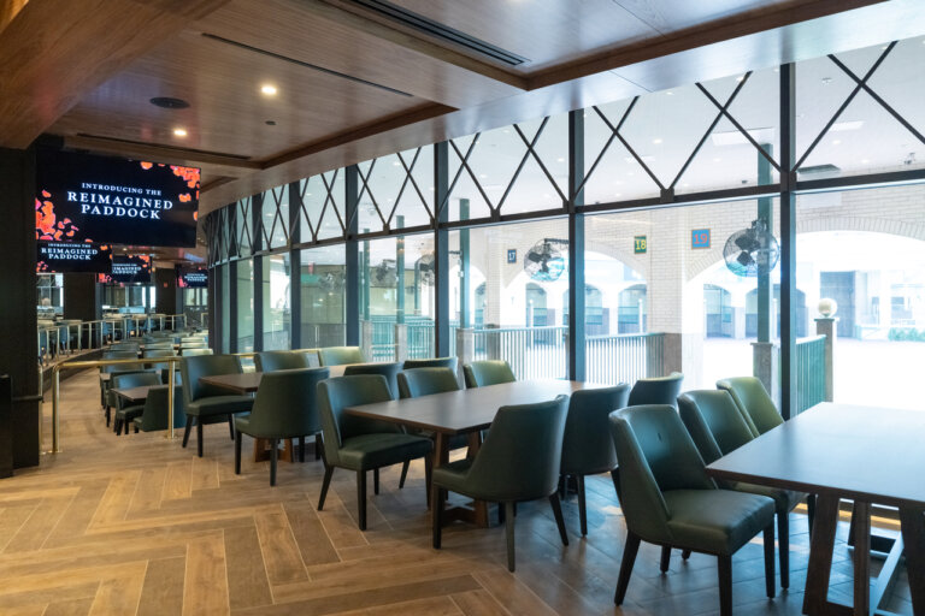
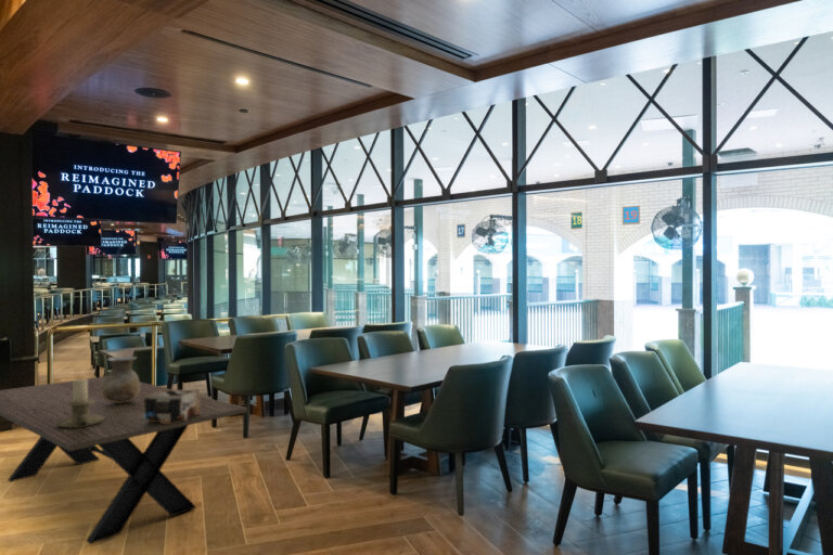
+ dining table (97, 447)
+ vase (120, 379)
+ tissue box (172, 404)
+ candle holder (80, 401)
